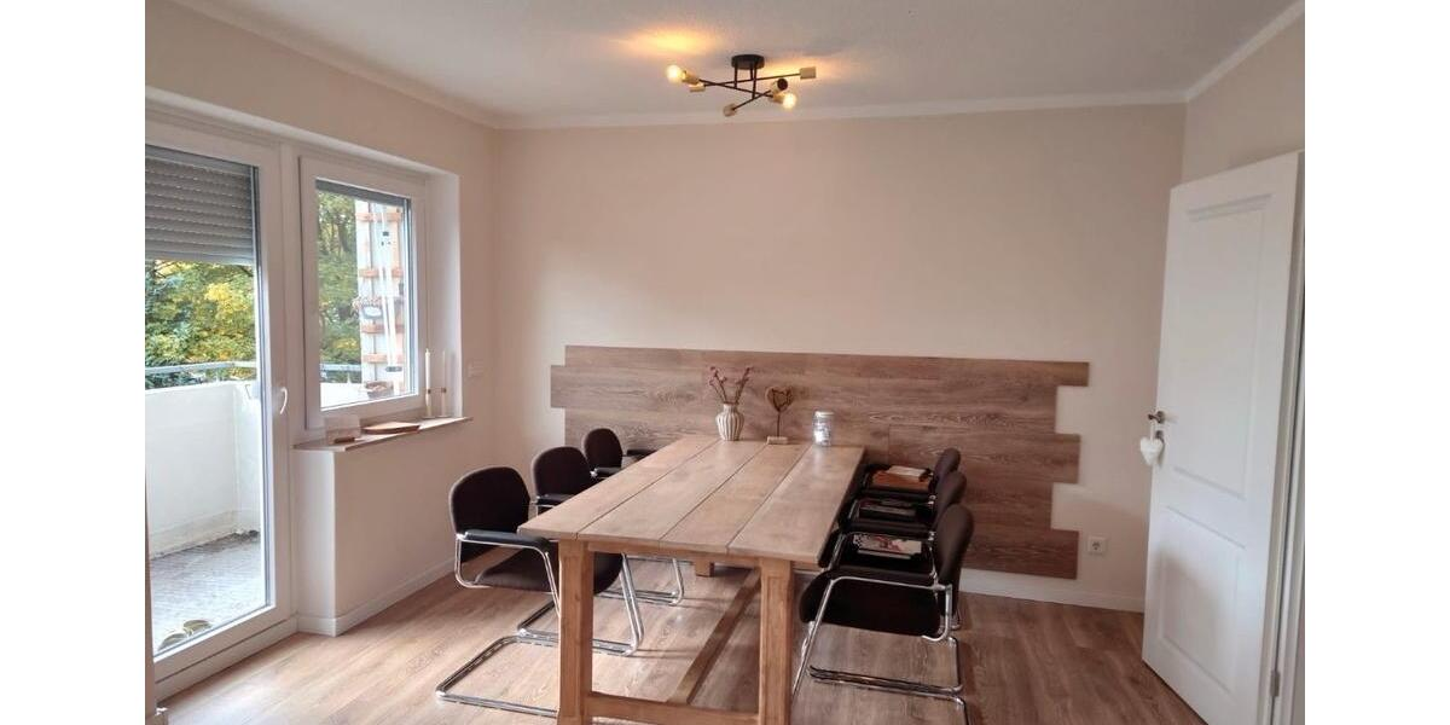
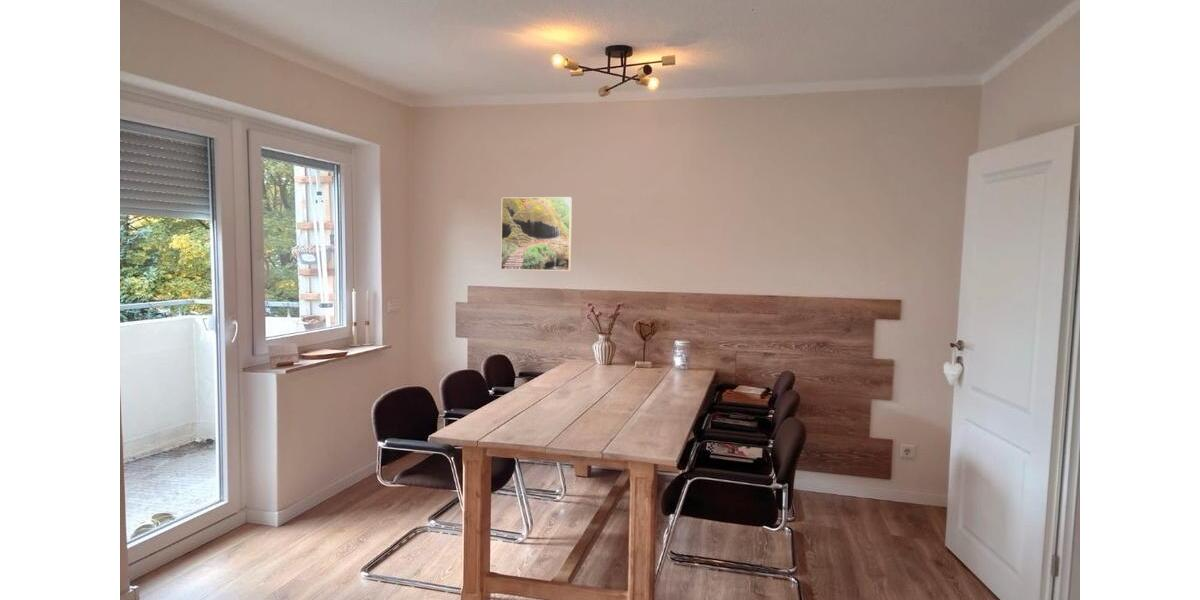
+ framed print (535, 233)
